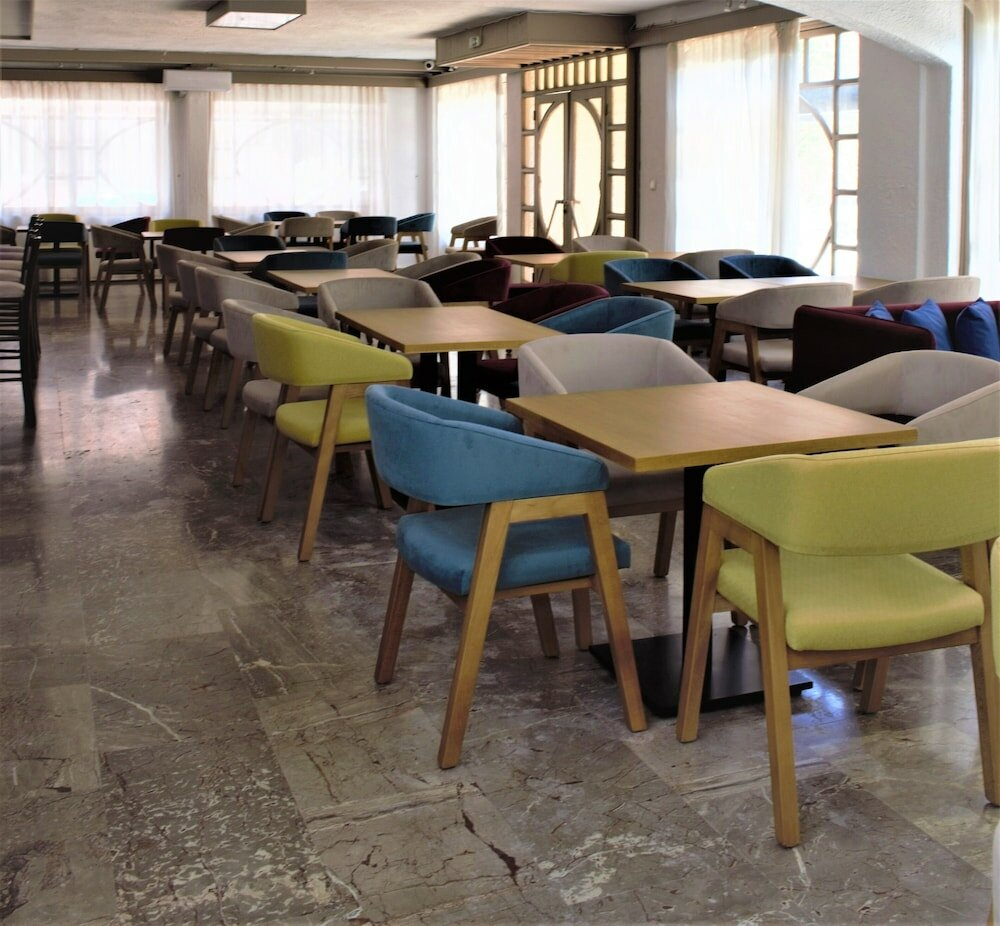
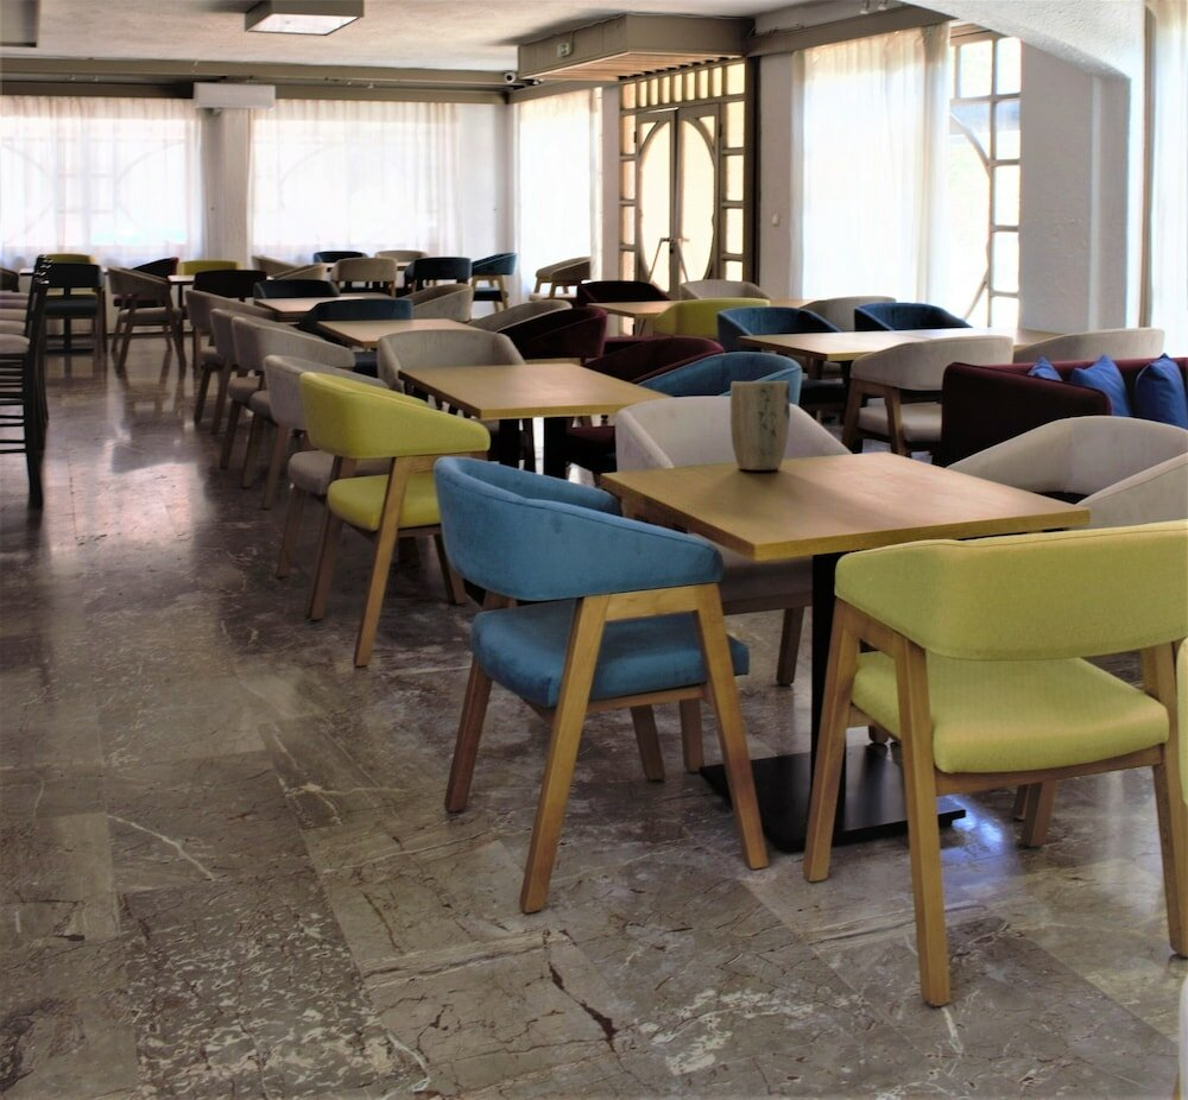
+ plant pot (759, 425)
